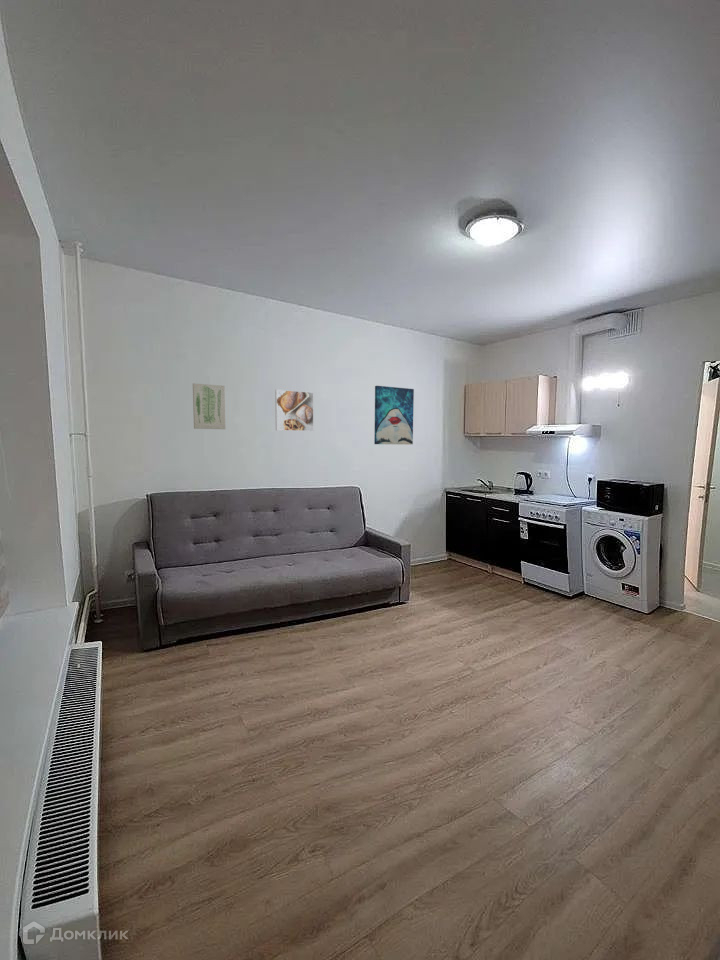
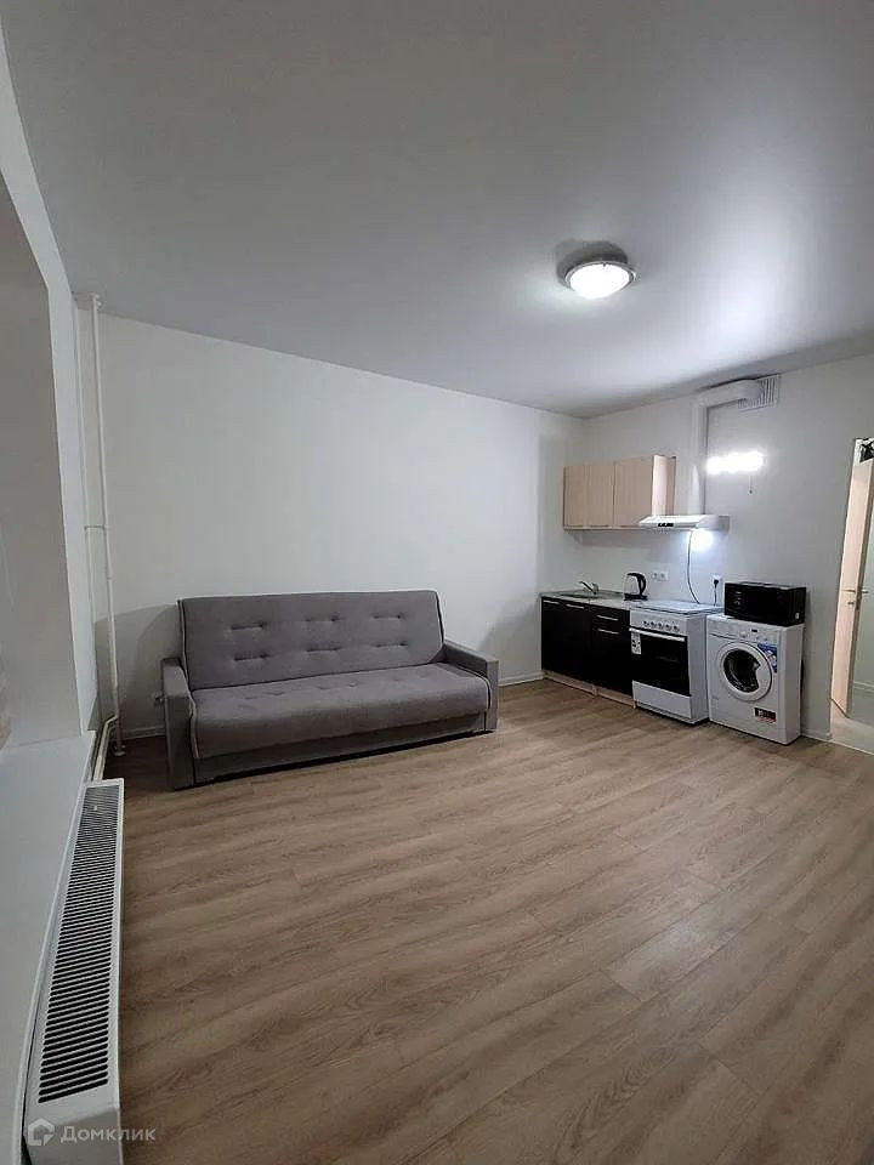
- wall art (209, 406)
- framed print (294, 411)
- wall art (394, 416)
